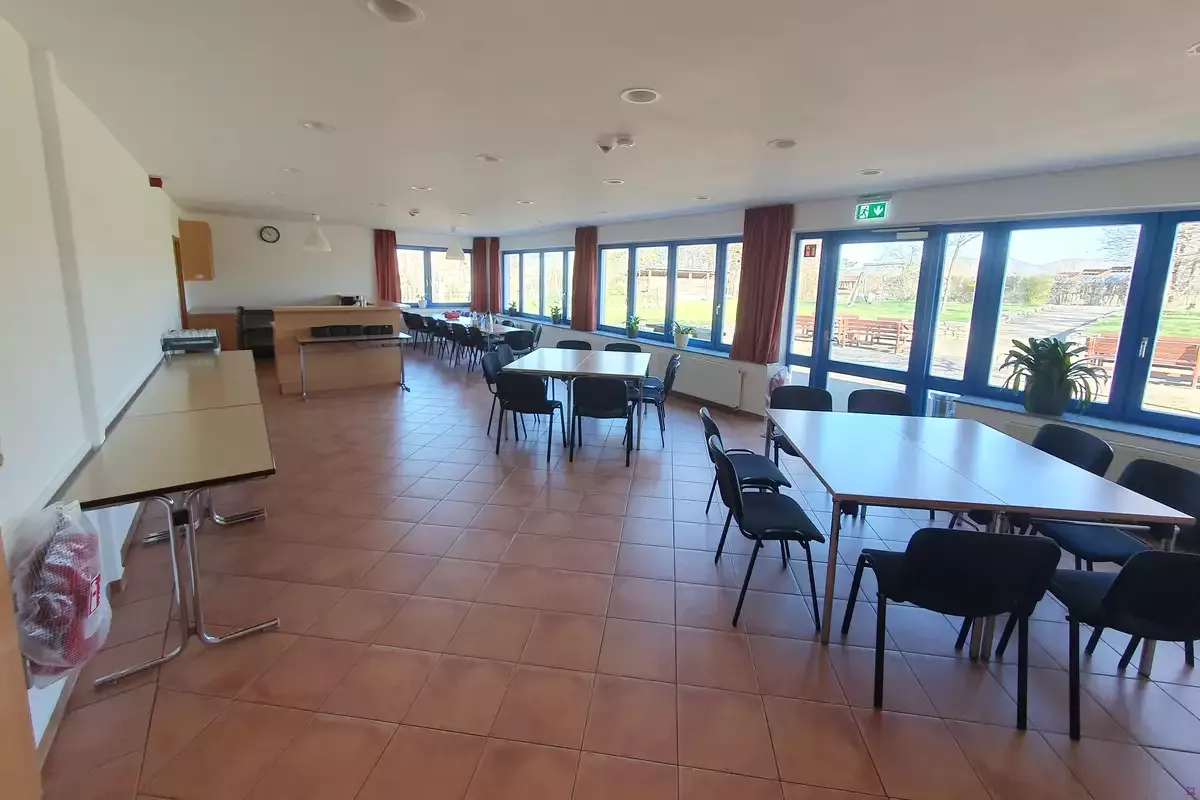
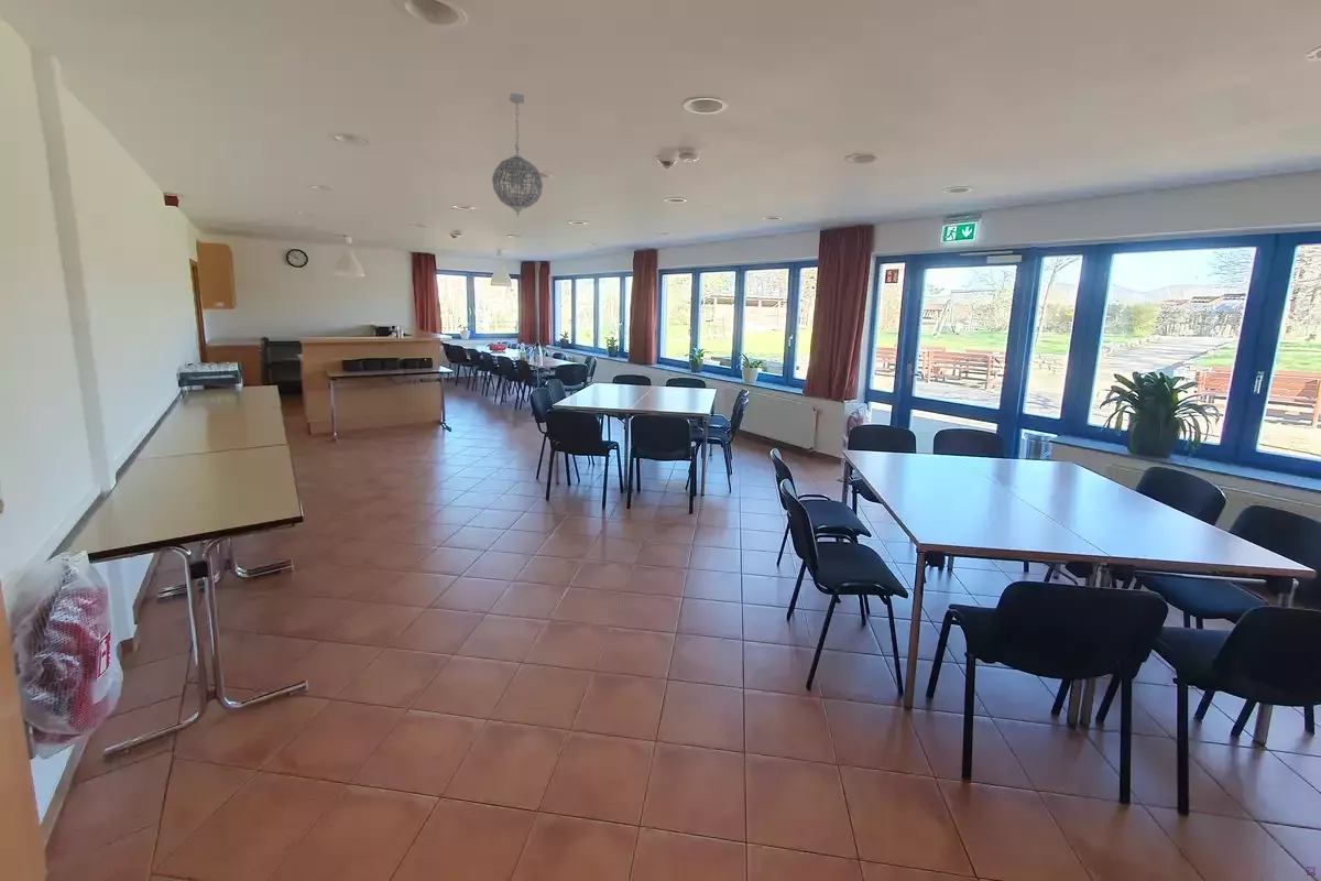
+ pendant light (517, 157)
